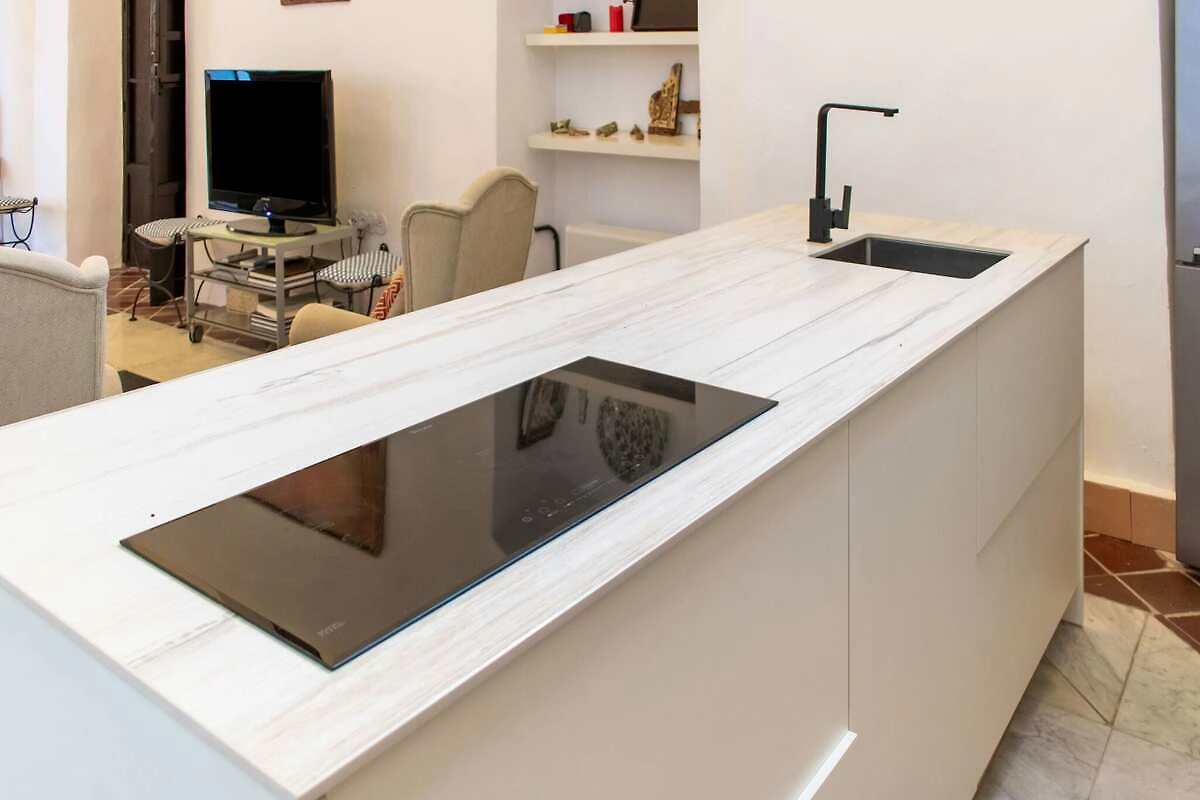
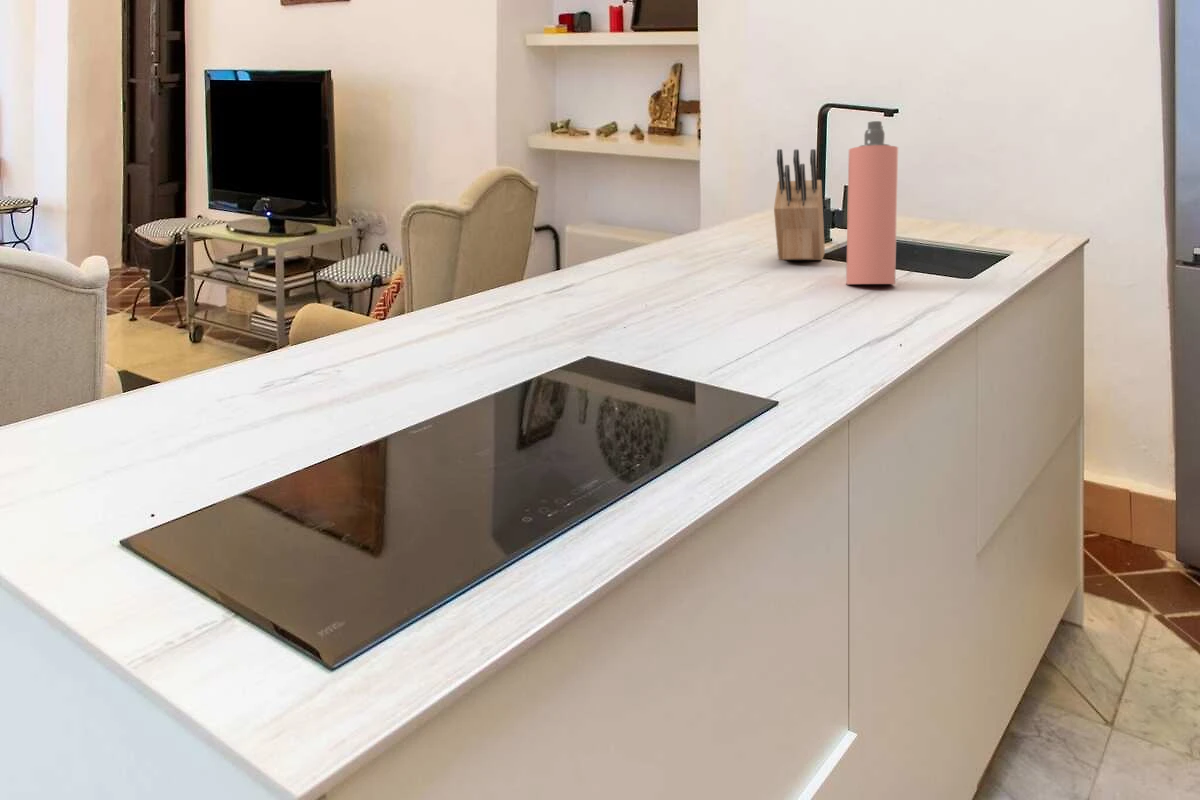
+ knife block (800, 208)
+ spray bottle (872, 203)
